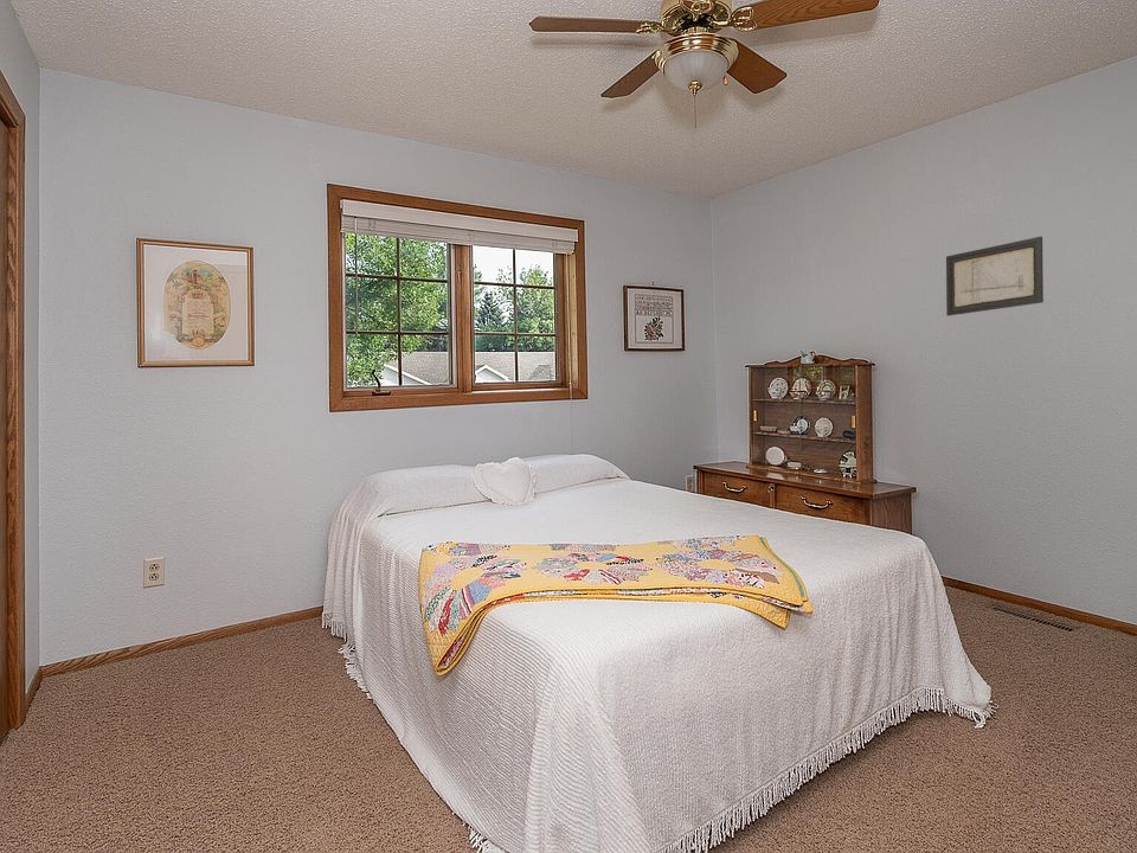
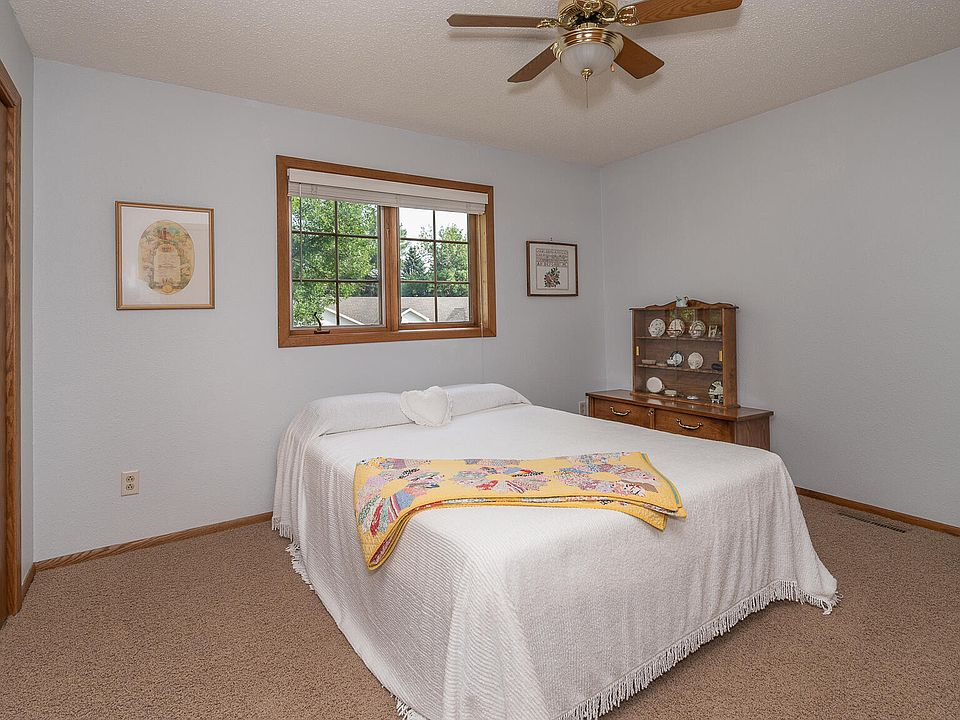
- wall art (991, 277)
